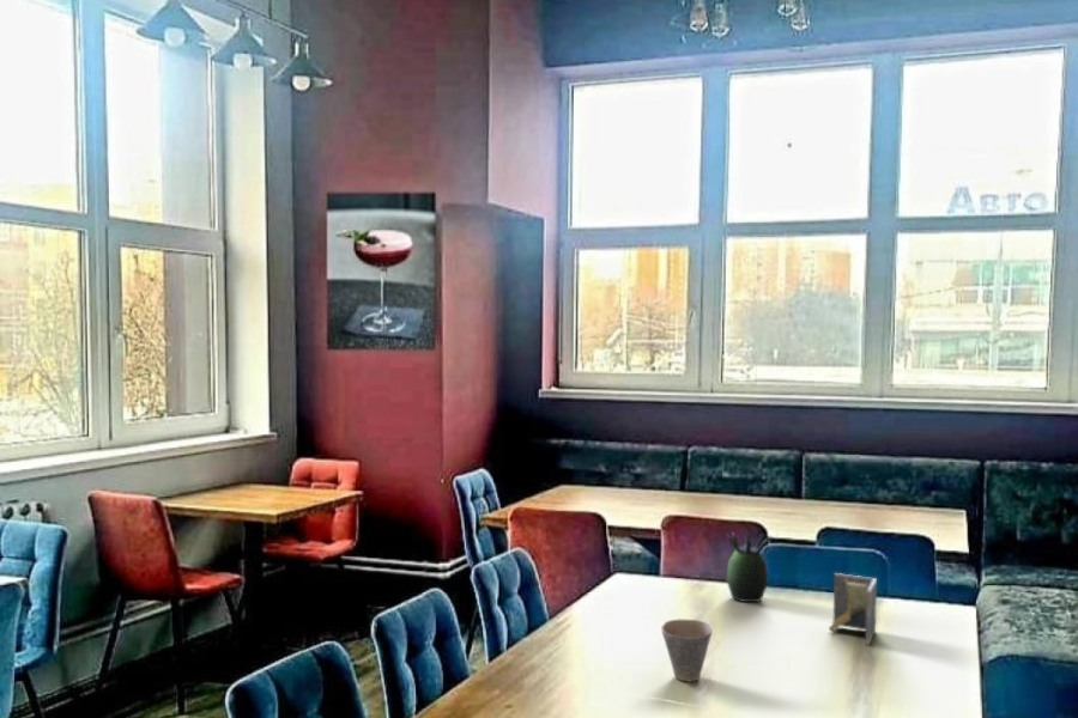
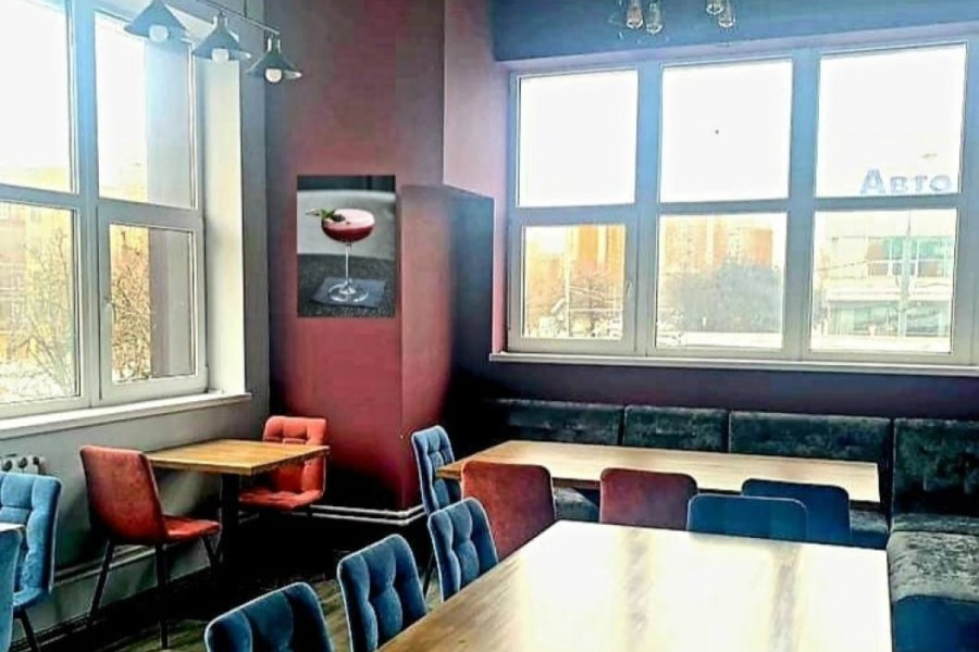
- cup (685, 652)
- succulent plant (747, 566)
- napkin holder (850, 604)
